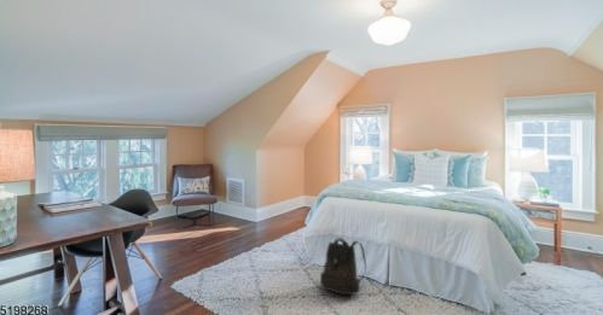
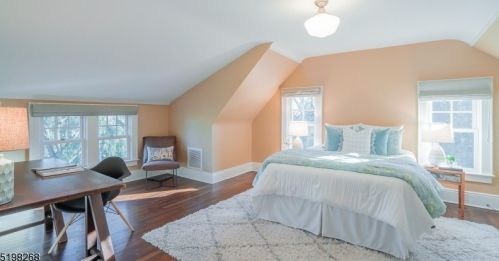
- backpack (343, 262)
